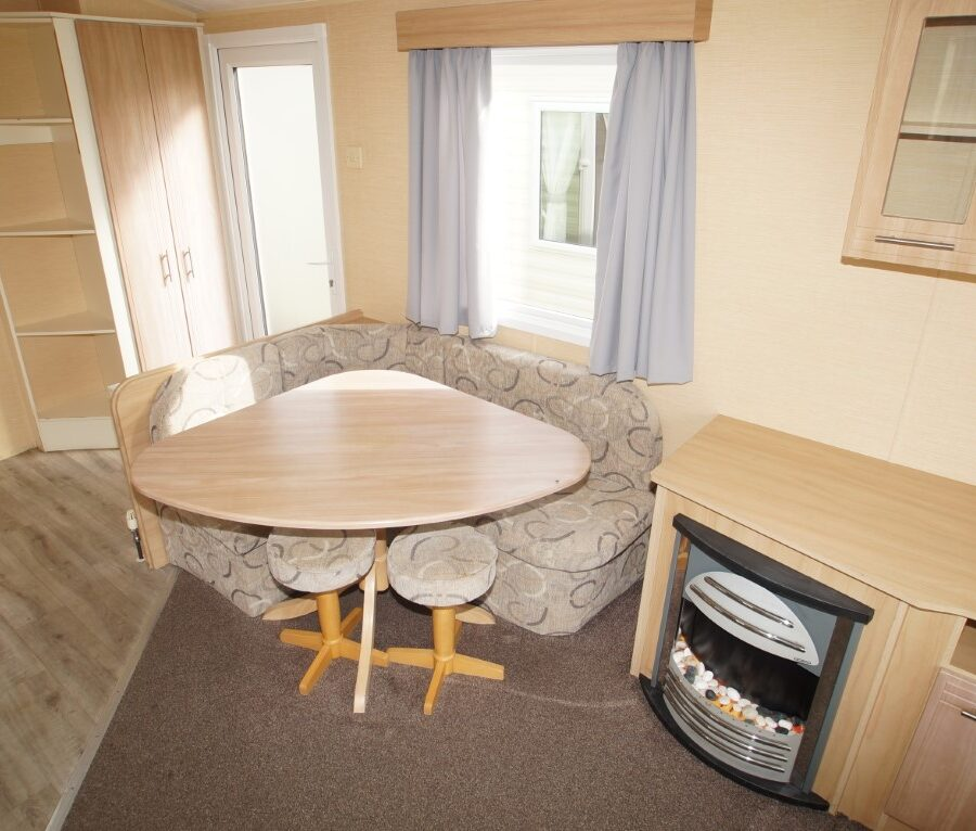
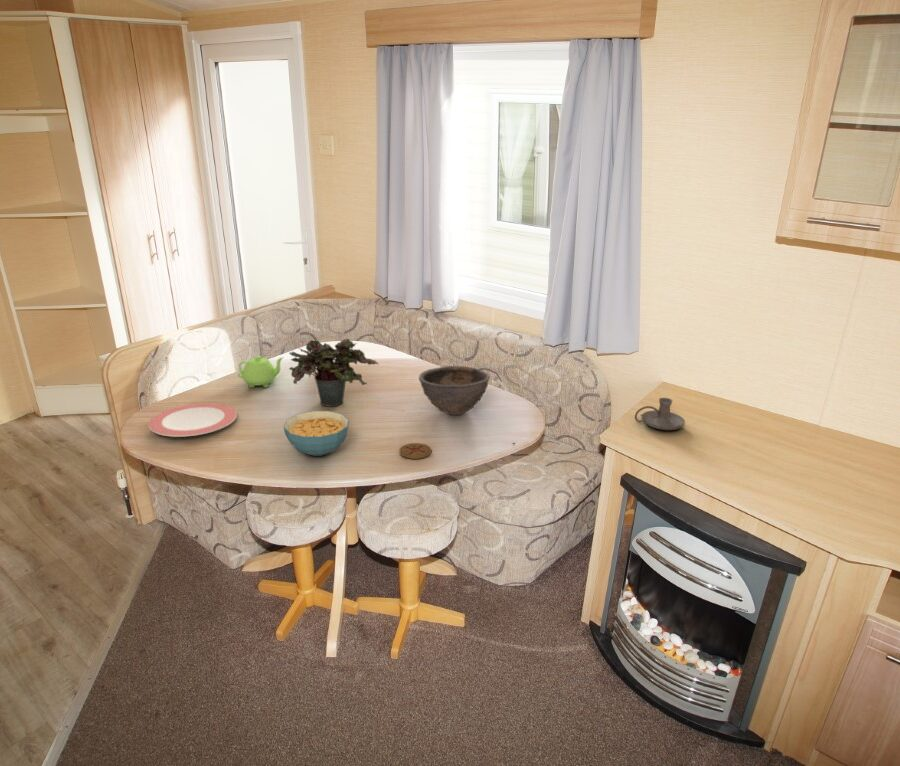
+ potted plant (332, 373)
+ plate (194, 420)
+ coaster (415, 450)
+ bowl (453, 392)
+ teapot (261, 370)
+ cereal bowl (317, 437)
+ candle holder (659, 412)
